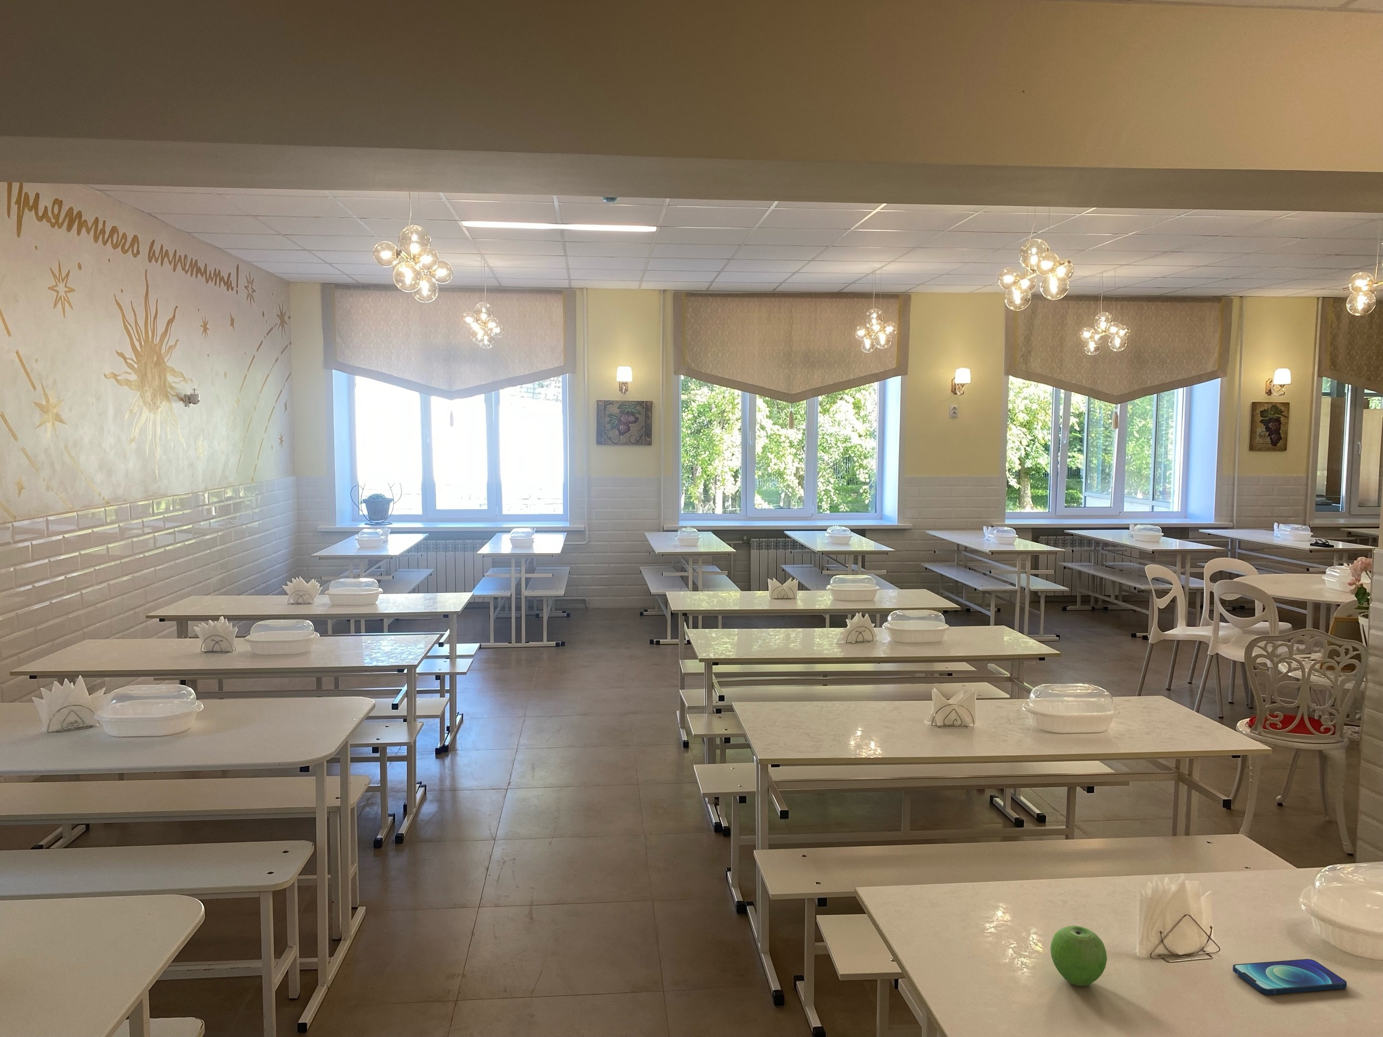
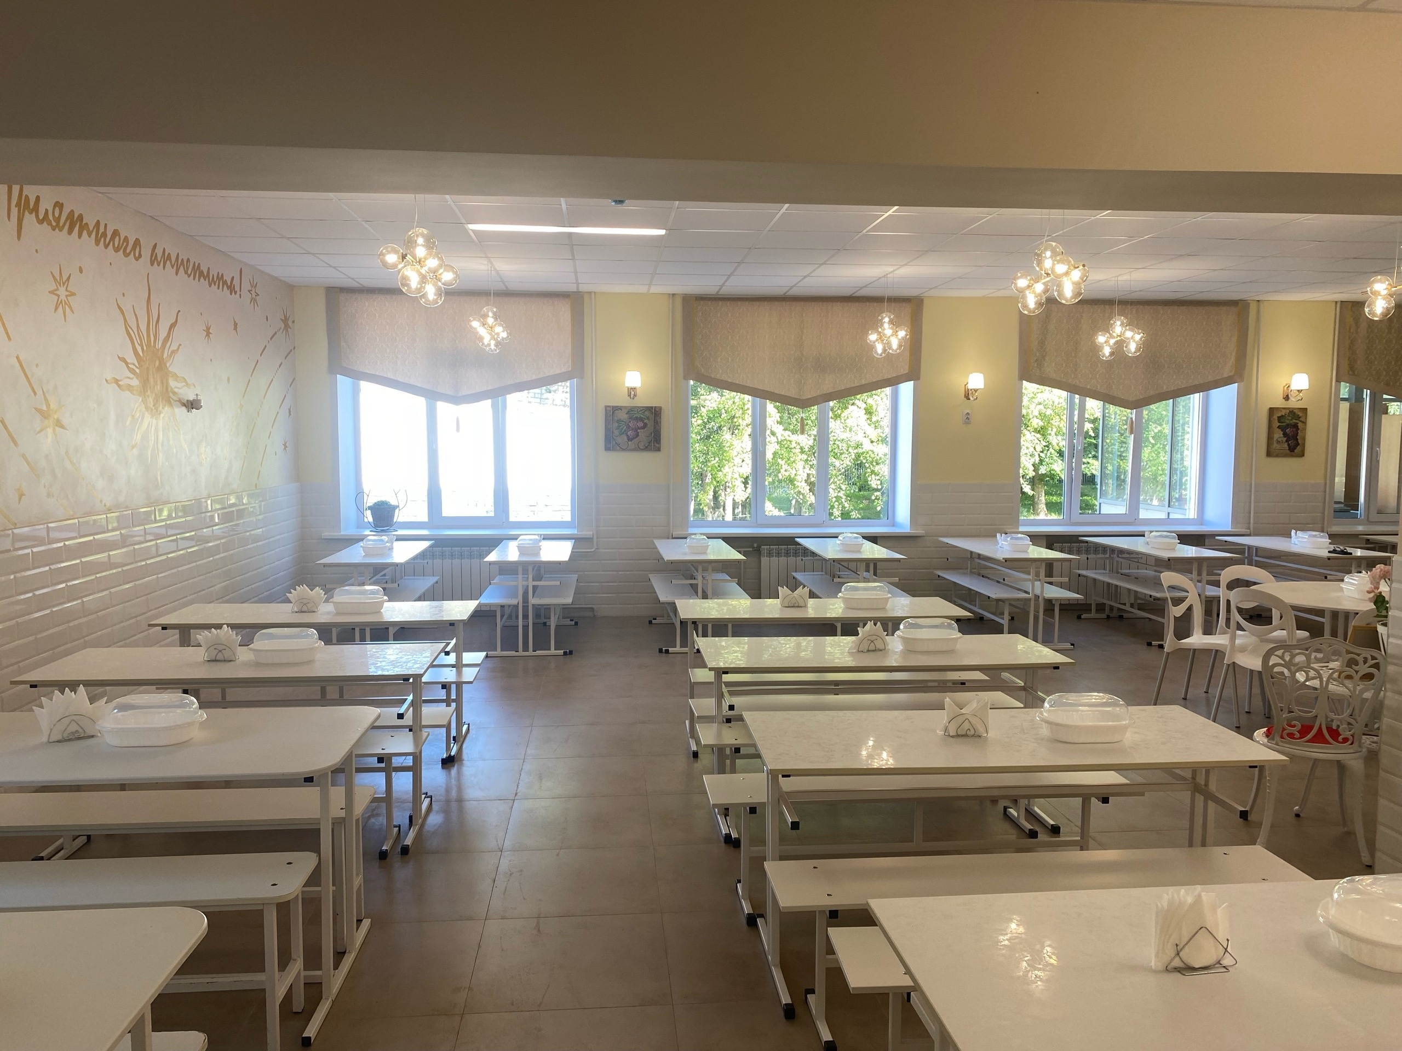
- fruit (1078, 956)
- smartphone (1288, 976)
